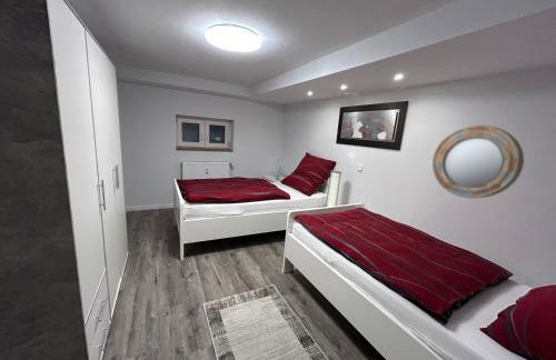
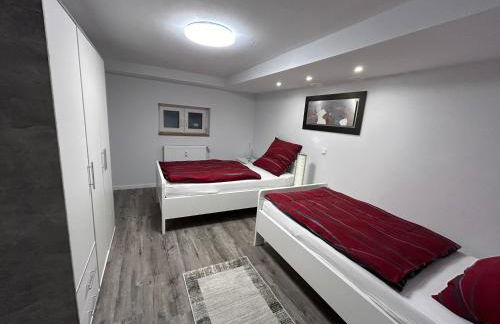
- home mirror (470, 161)
